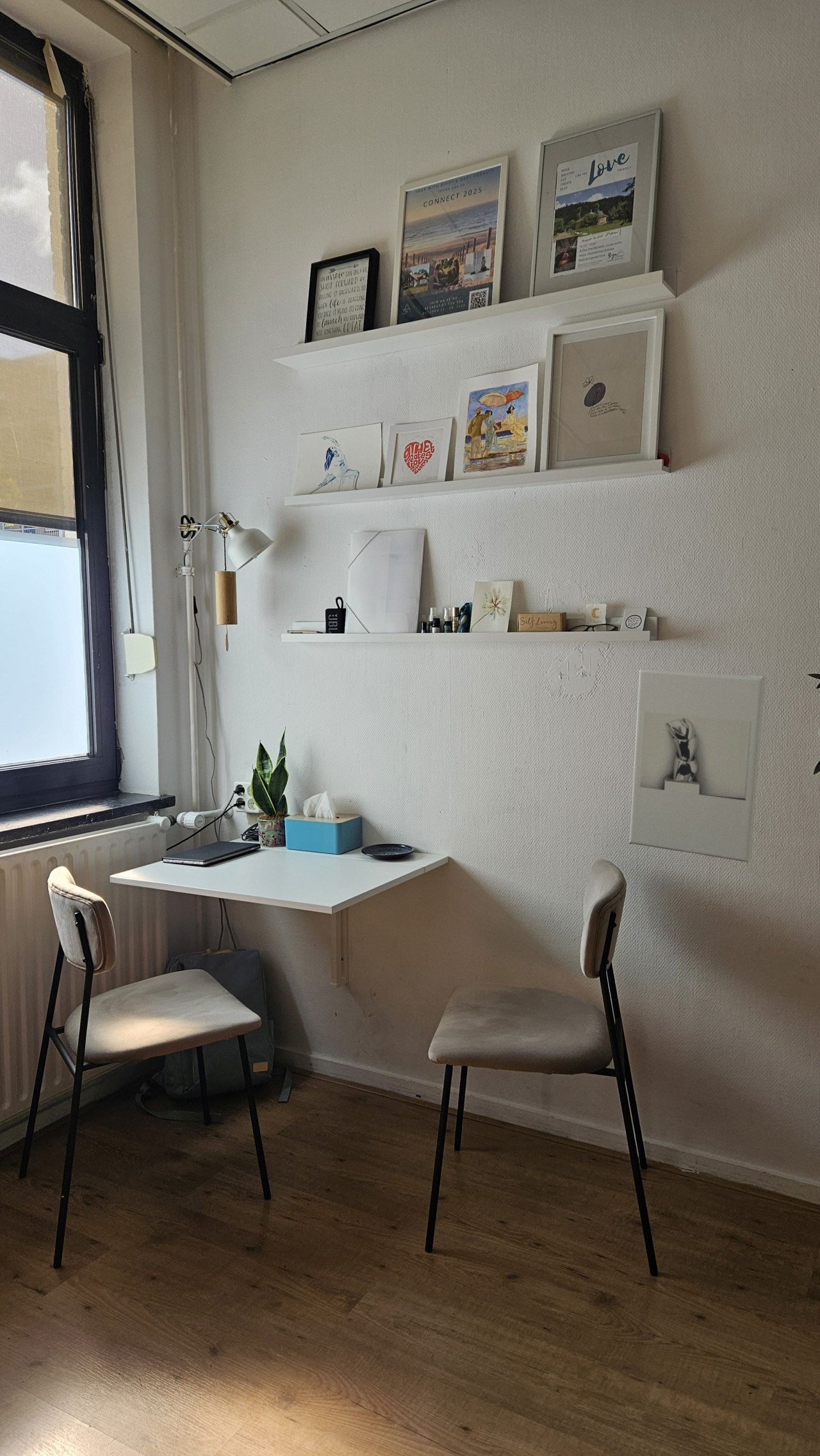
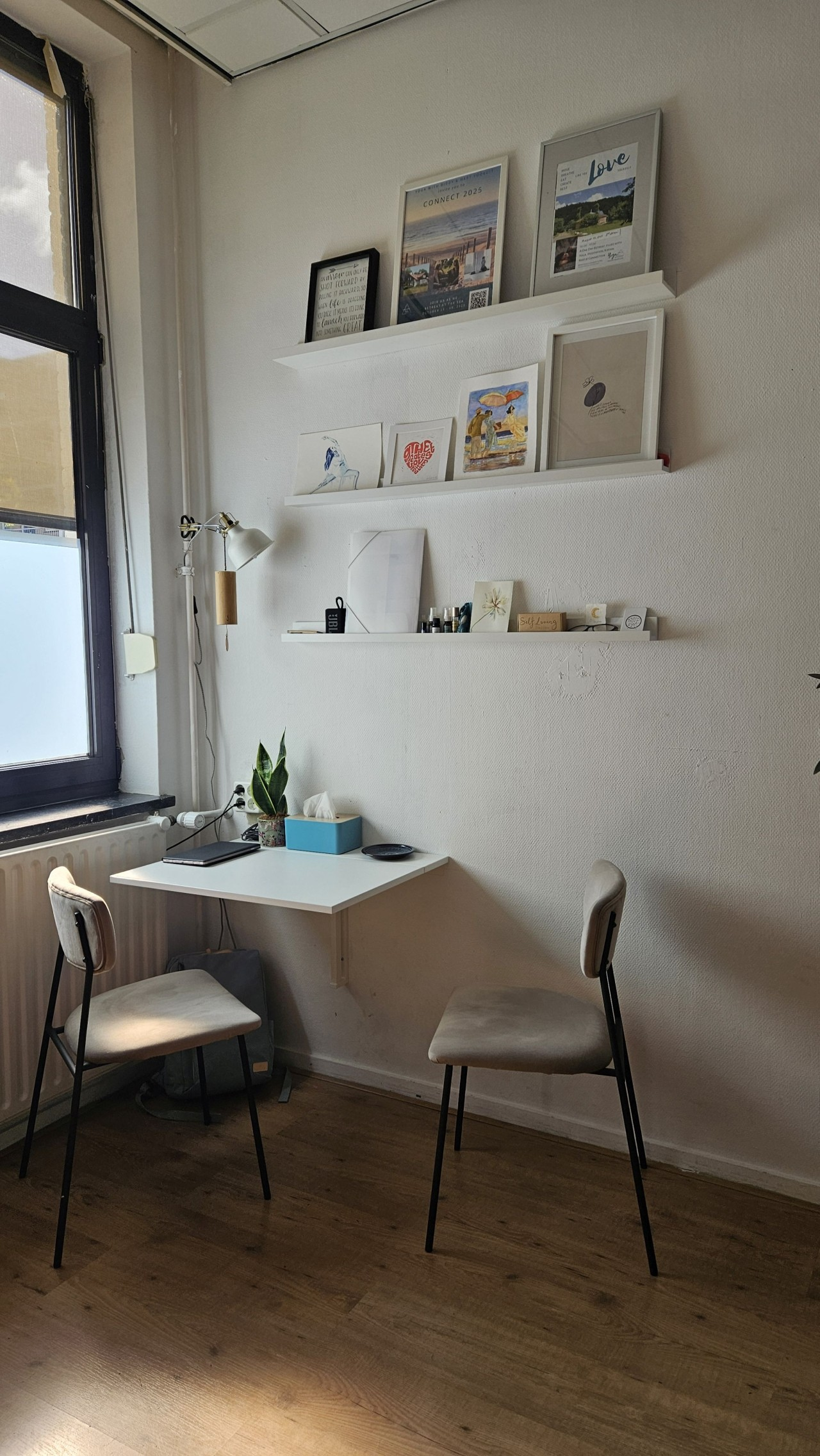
- wall sculpture (694, 763)
